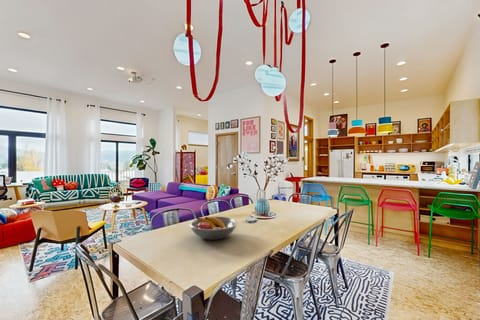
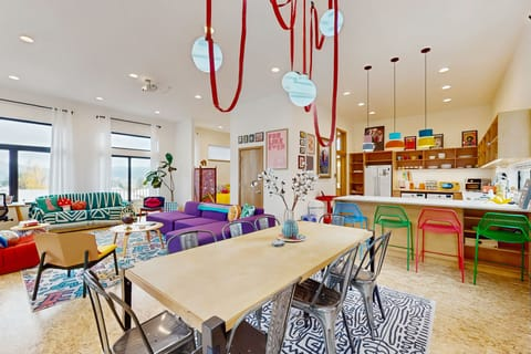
- fruit bowl (213, 227)
